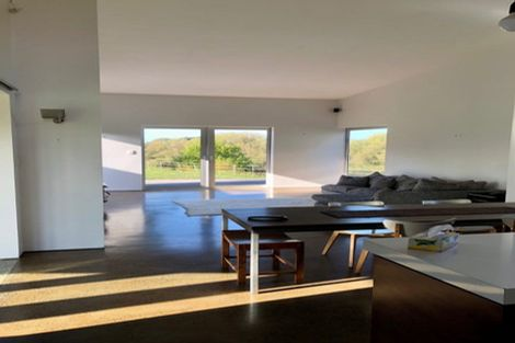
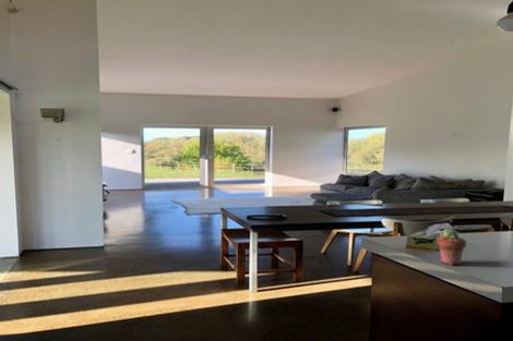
+ potted succulent (451, 245)
